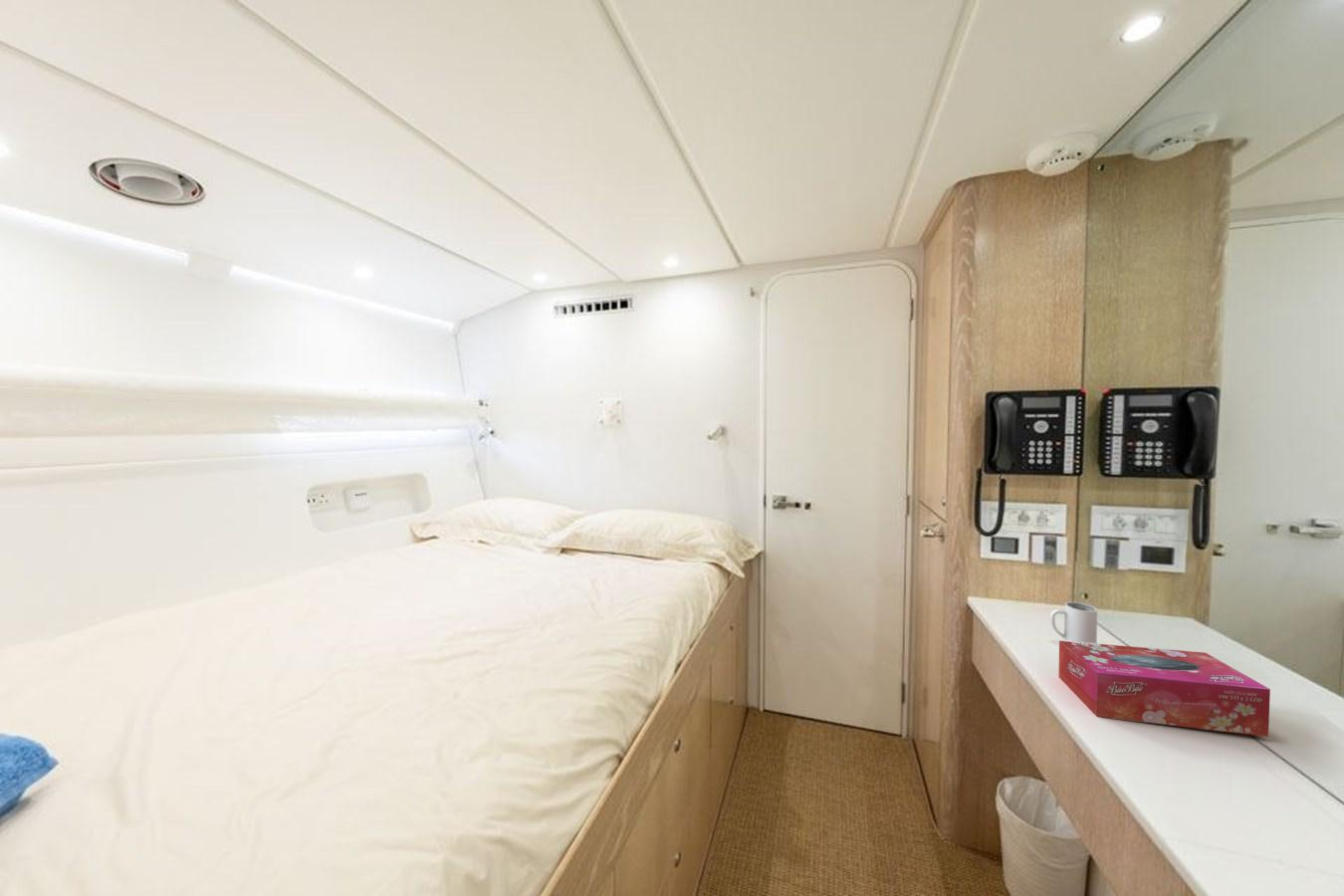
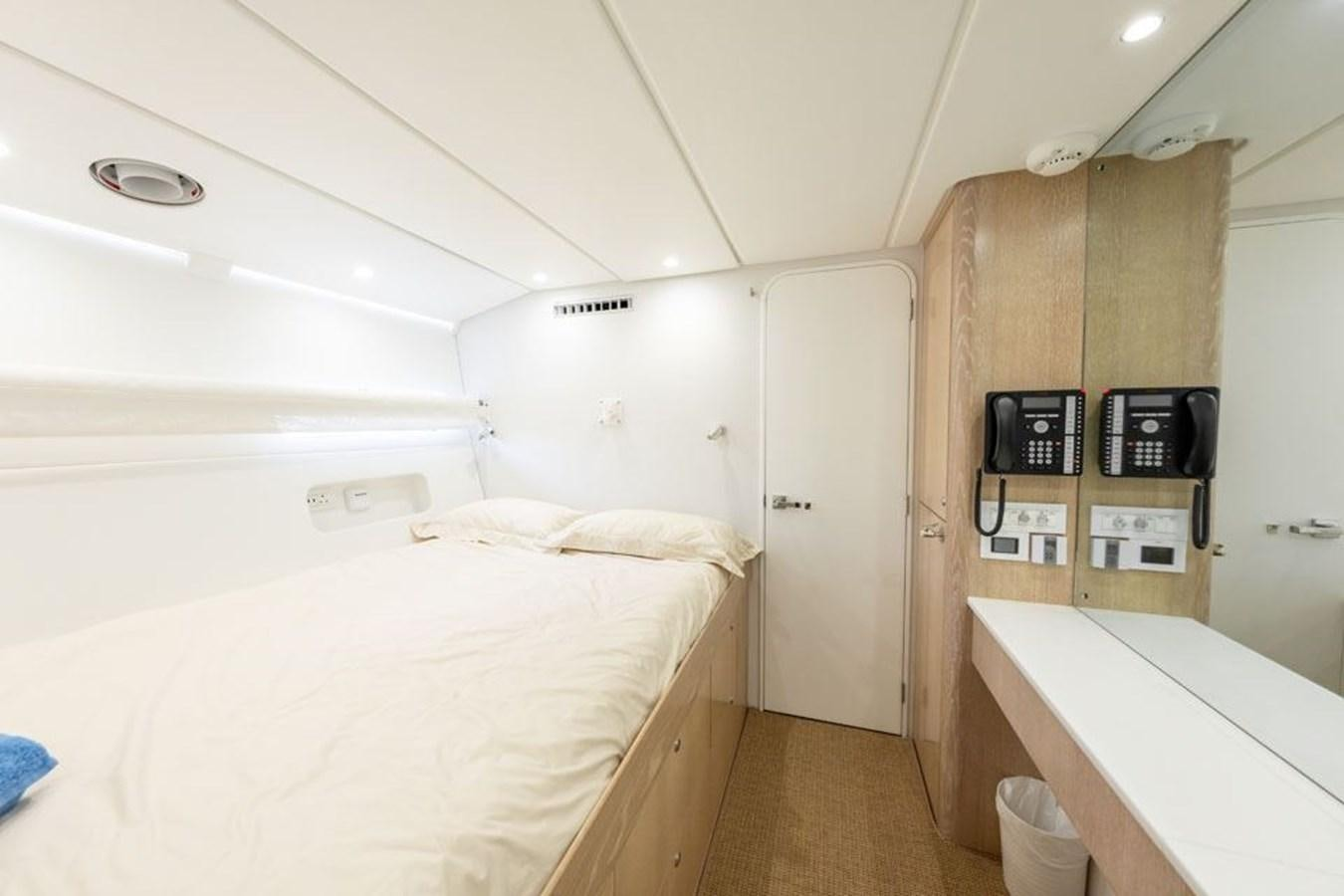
- mug (1072, 626)
- tissue box (1153, 683)
